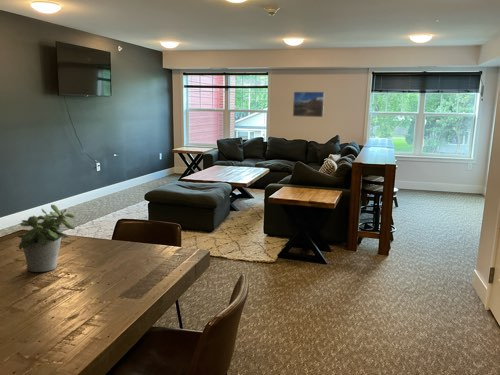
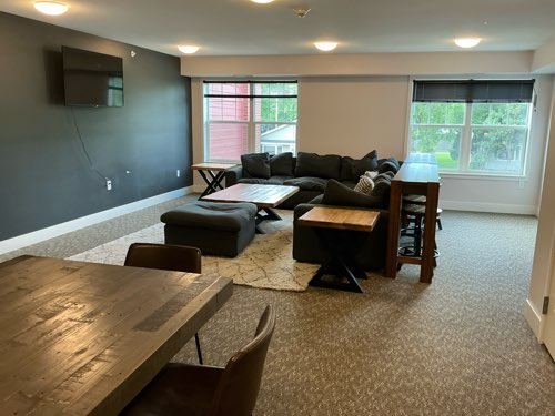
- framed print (308, 104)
- potted plant (48, 239)
